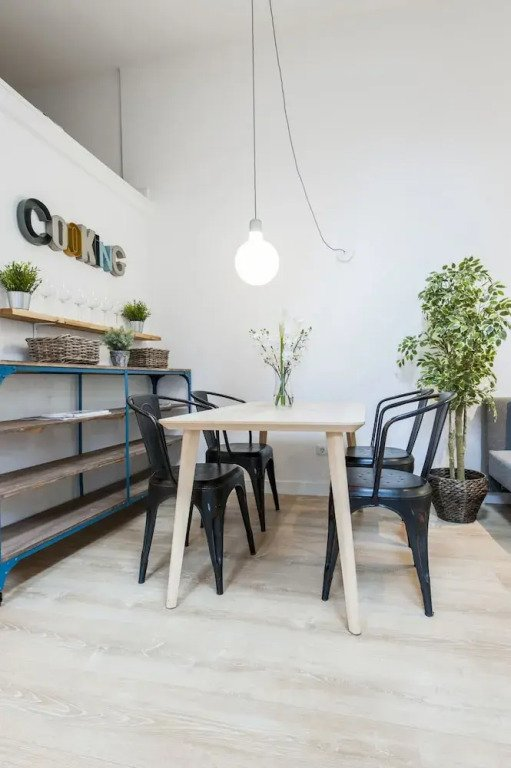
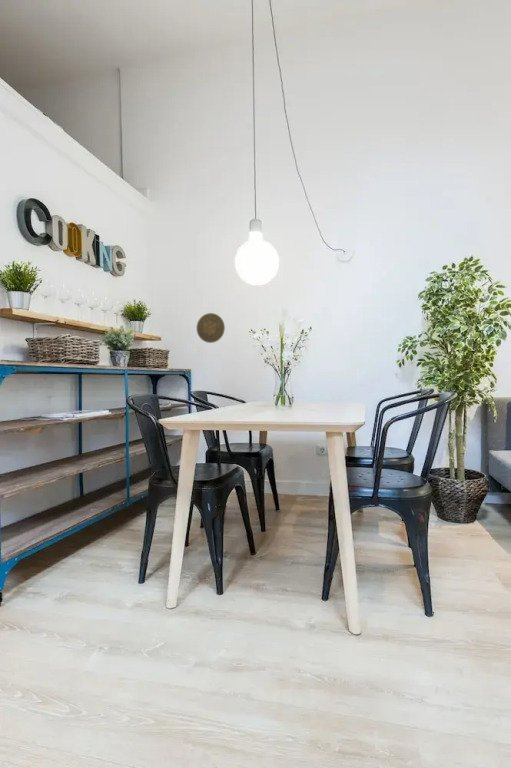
+ decorative plate (210, 327)
